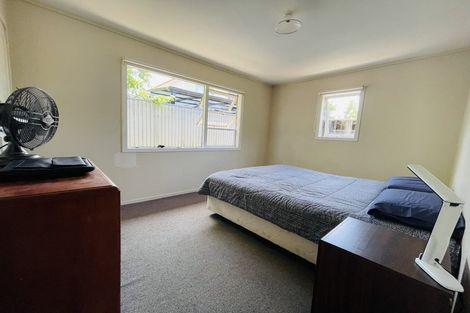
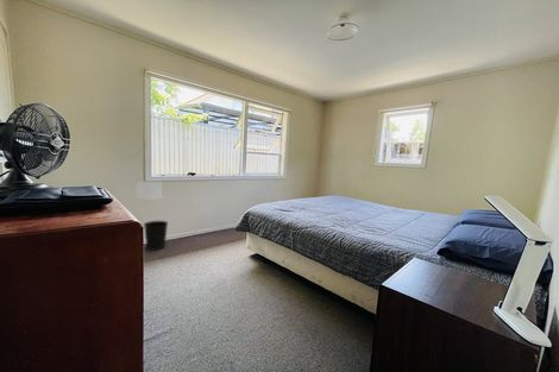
+ wastebasket (156, 235)
